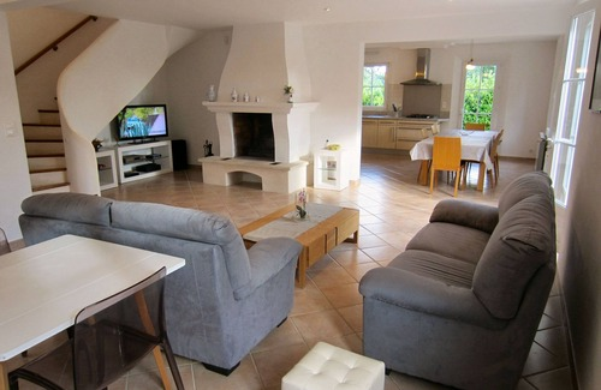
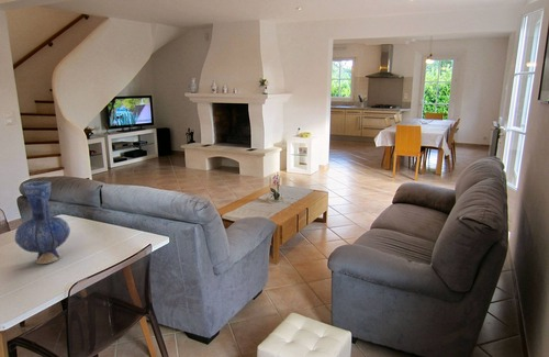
+ vase (41, 222)
